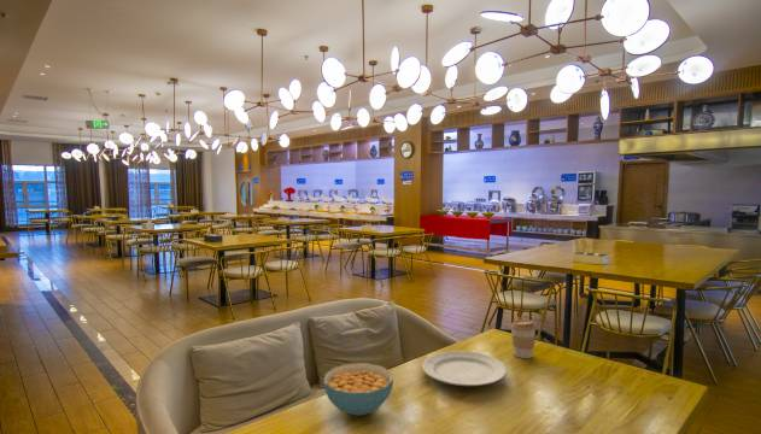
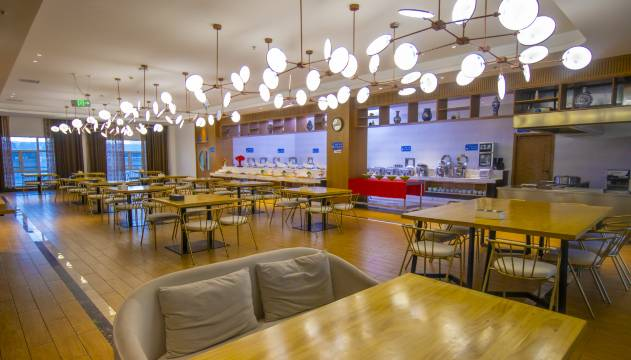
- chinaware (463, 370)
- cereal bowl (358, 393)
- coffee cup (522, 338)
